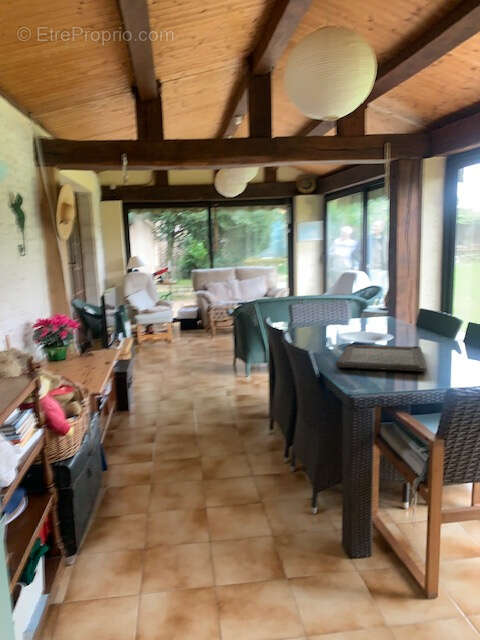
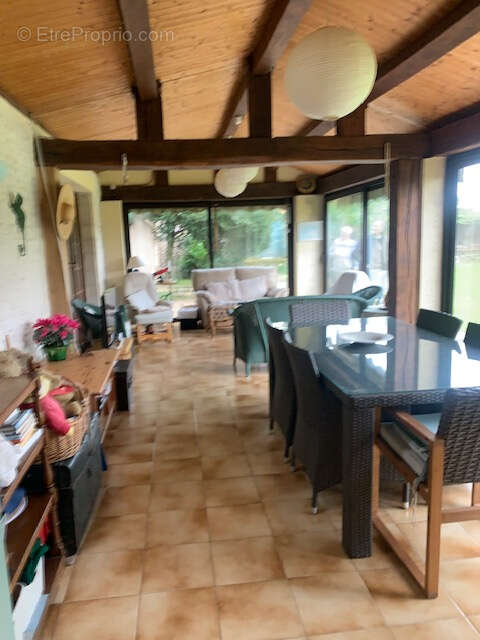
- serving tray (382, 356)
